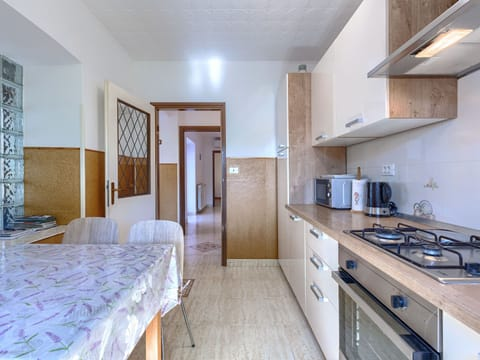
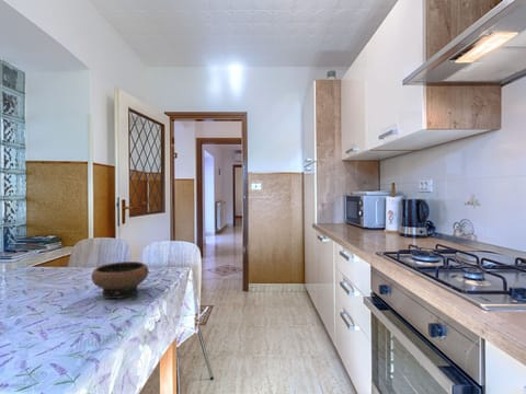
+ bowl (121, 279)
